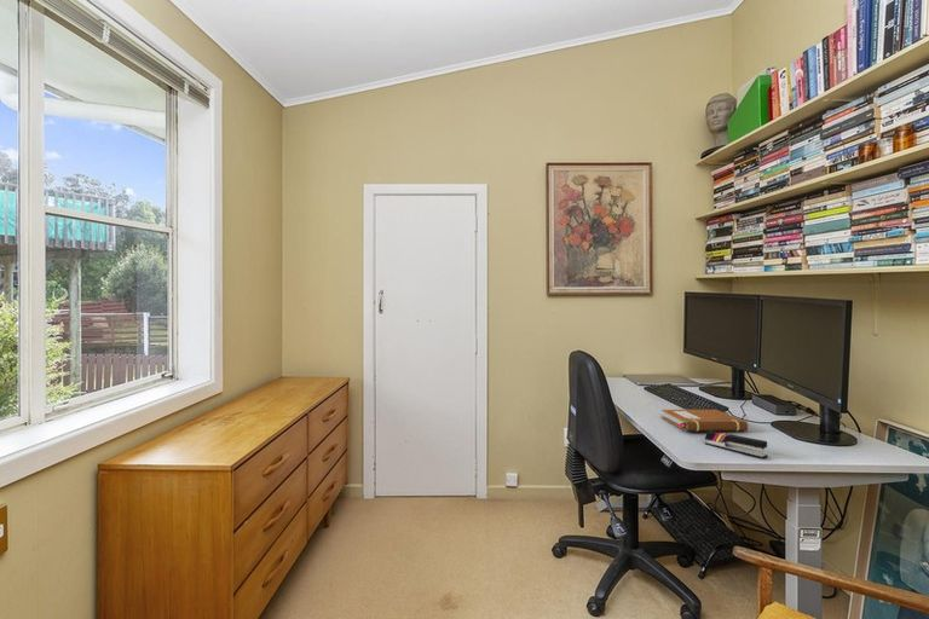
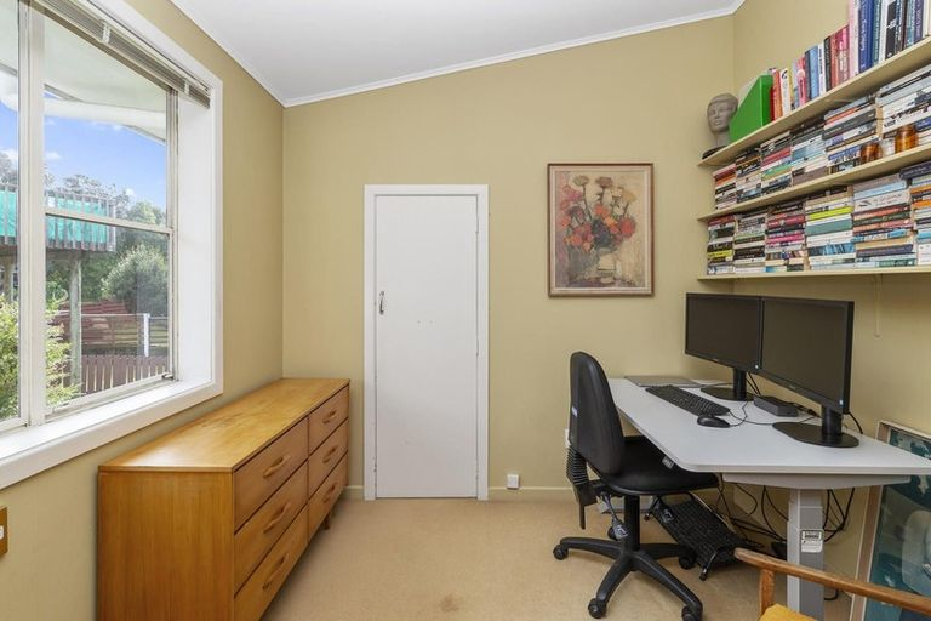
- stapler (734, 442)
- notebook (700, 420)
